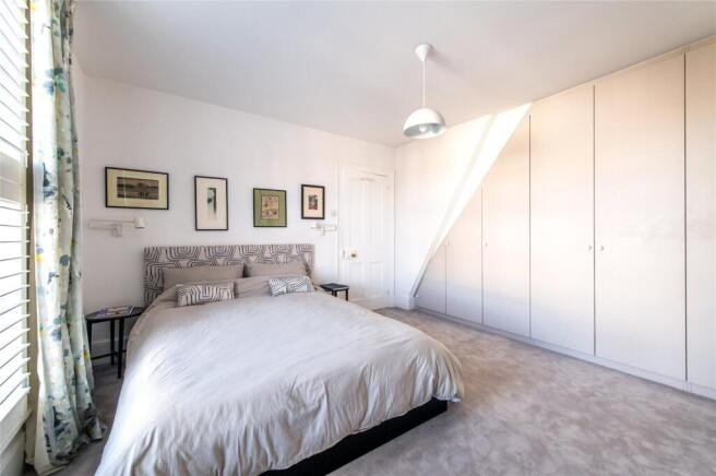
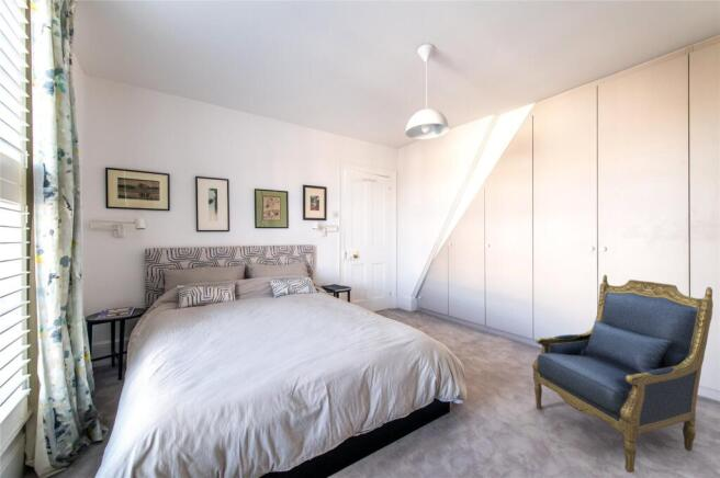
+ armchair (612, 354)
